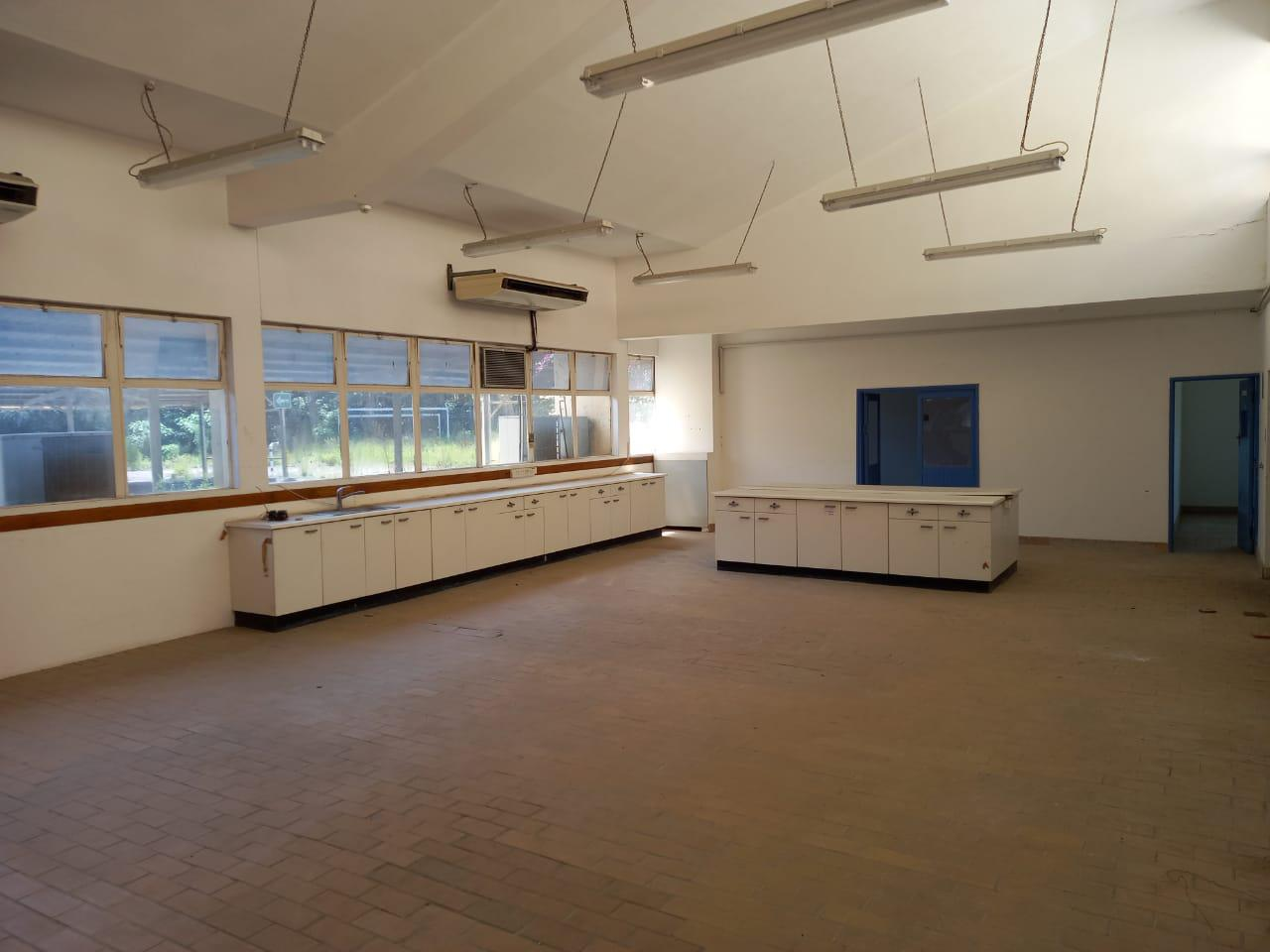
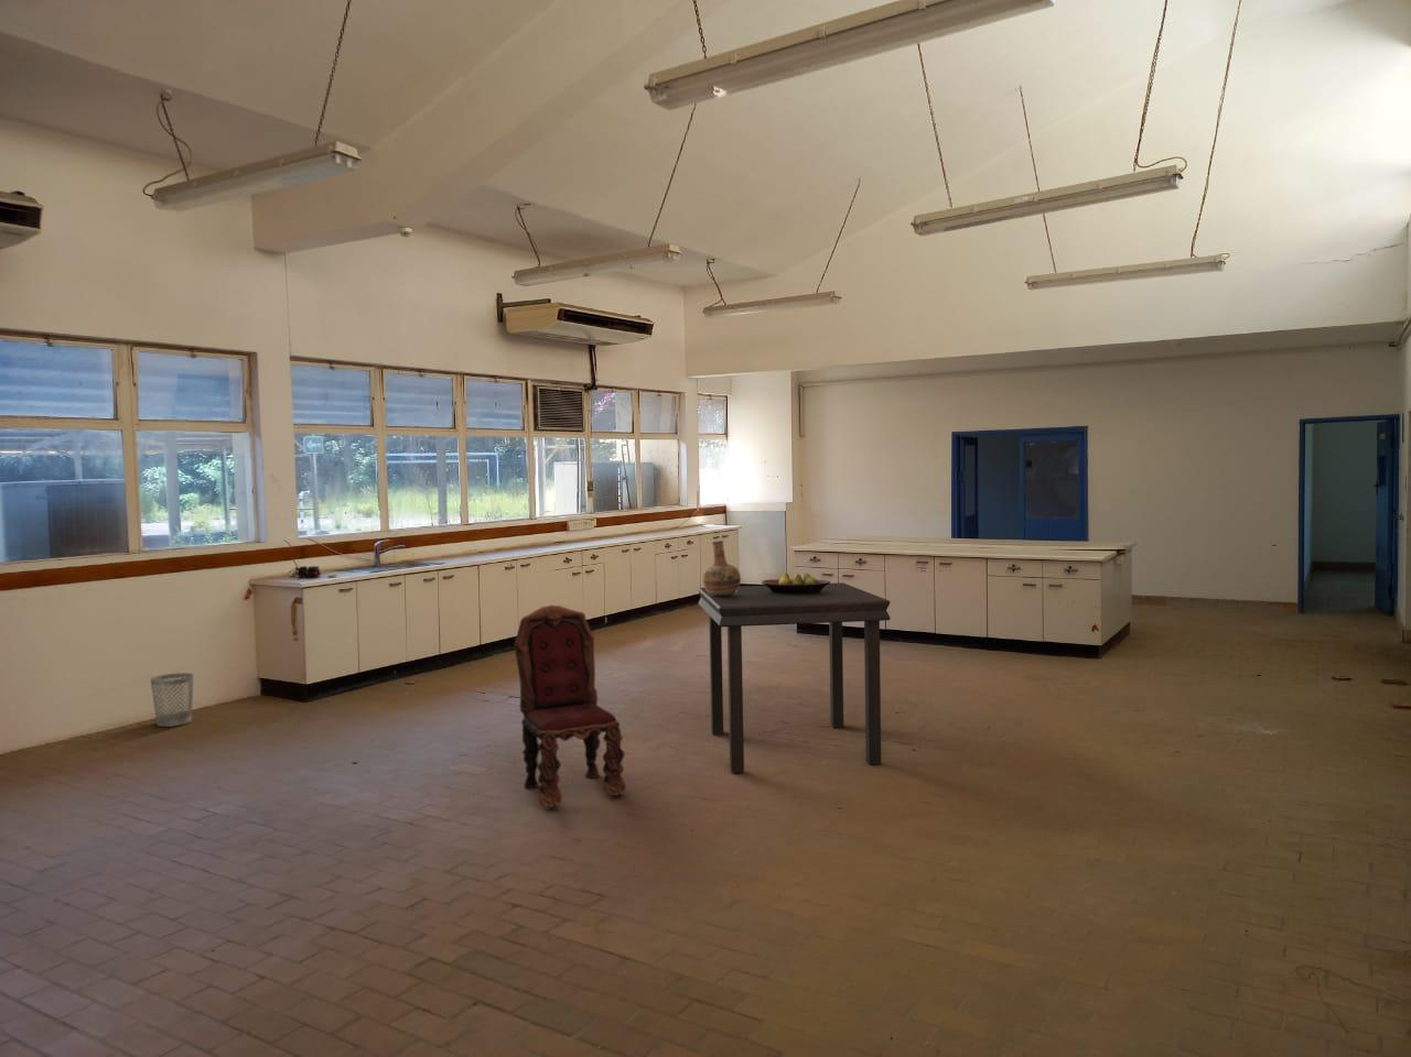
+ fruit bowl (794, 582)
+ vase (722, 568)
+ wastebasket (172, 699)
+ dining chair (568, 699)
+ dining table (830, 671)
